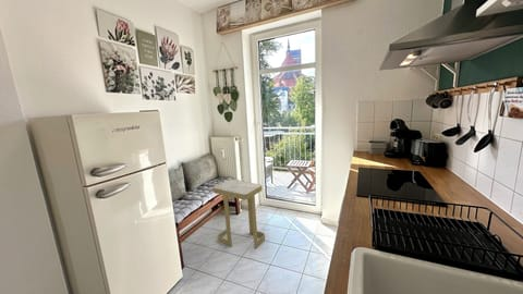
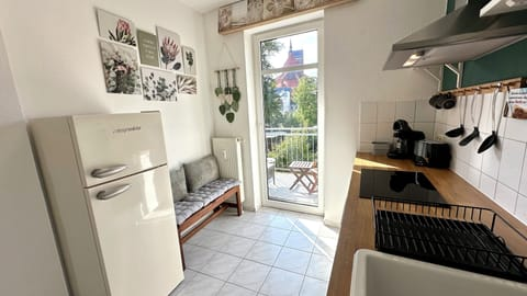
- side table (248, 212)
